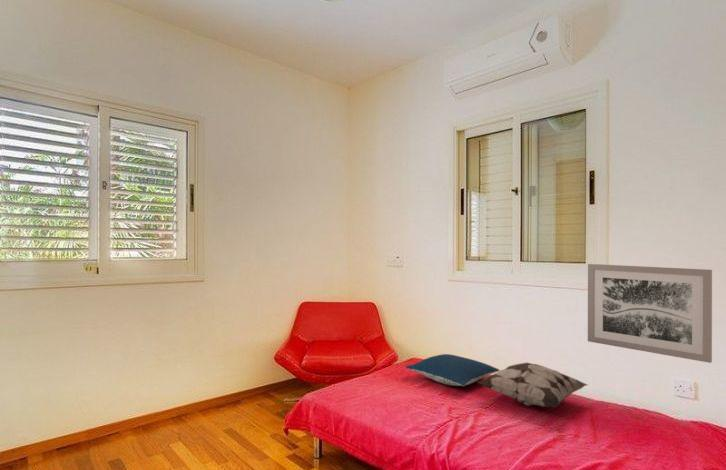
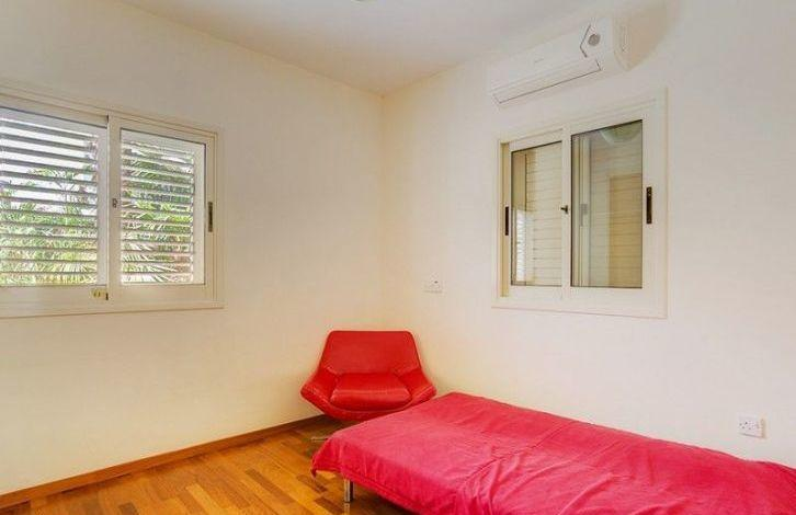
- wall art (644, 308)
- decorative pillow (531, 382)
- pillow (452, 368)
